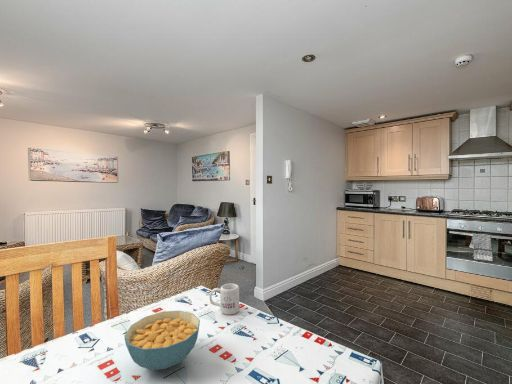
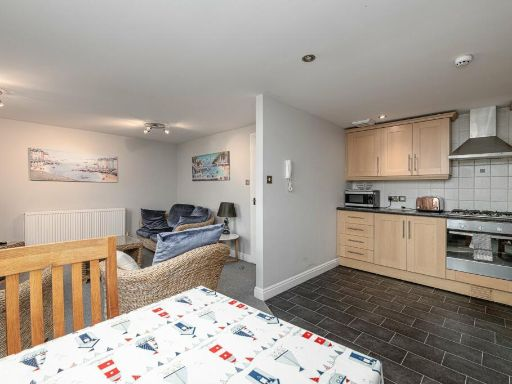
- cereal bowl (164, 344)
- mug (224, 298)
